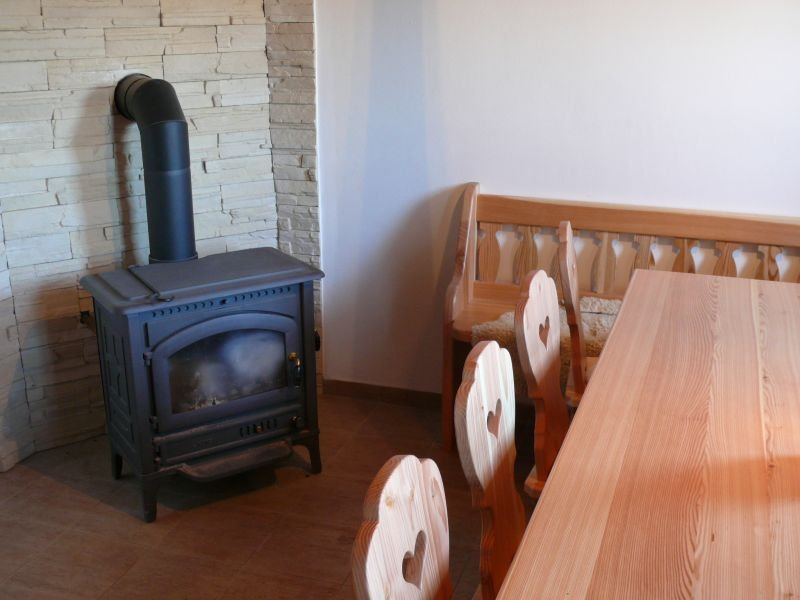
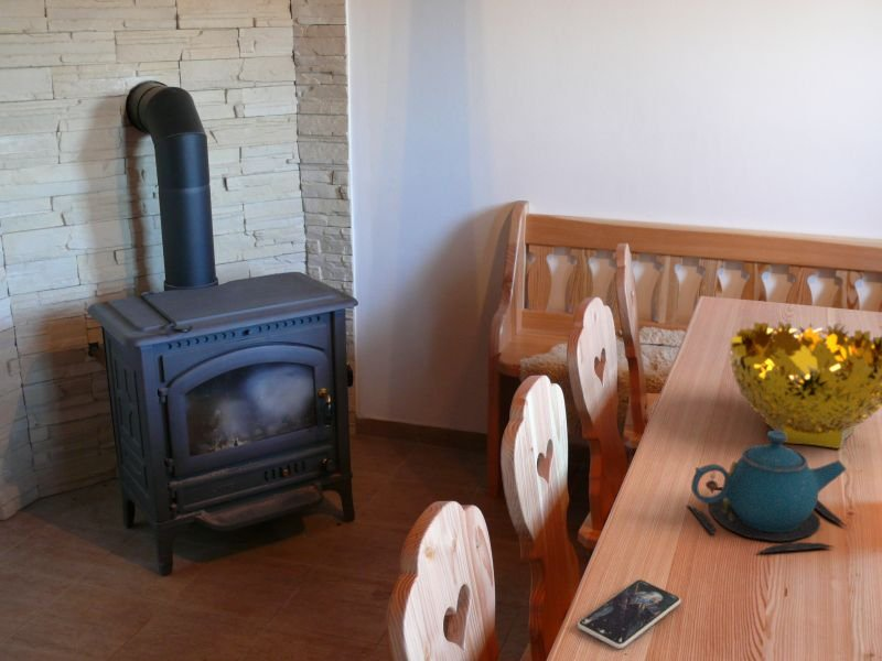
+ smartphone (630, 611)
+ teapot (766, 475)
+ decorative bowl (810, 383)
